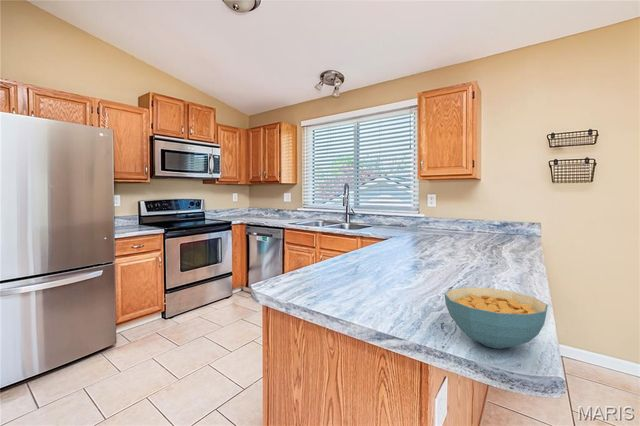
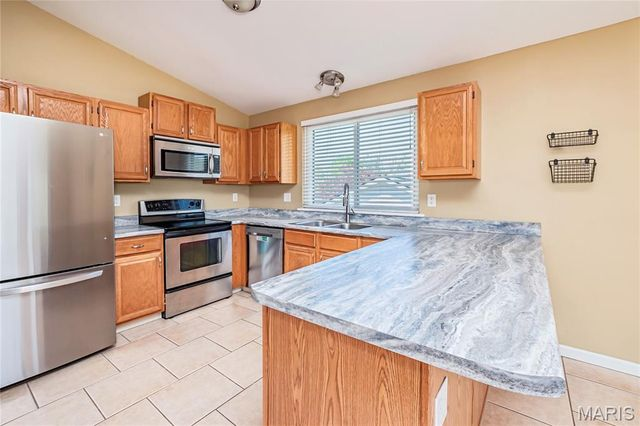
- cereal bowl (492, 320)
